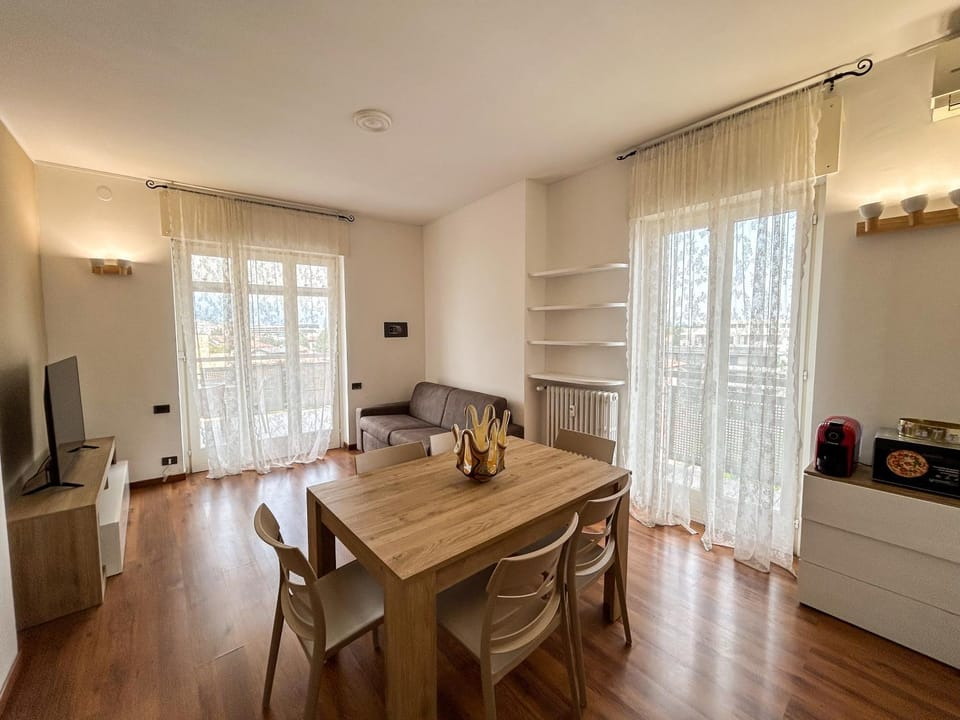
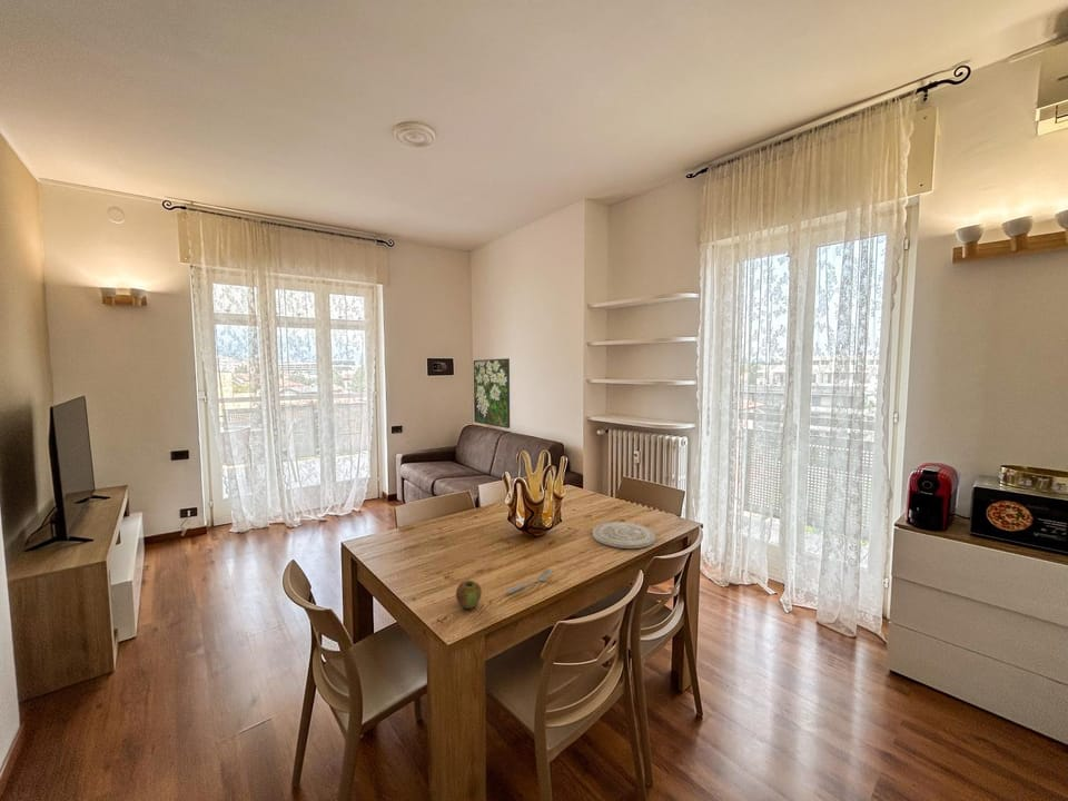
+ spoon (528, 583)
+ plate (623, 534)
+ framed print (491, 392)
+ apple (468, 592)
